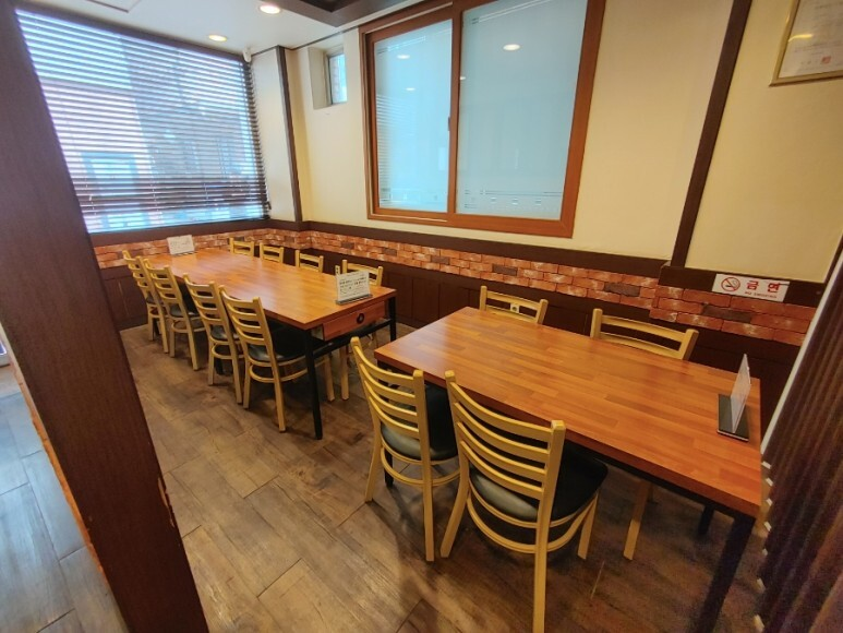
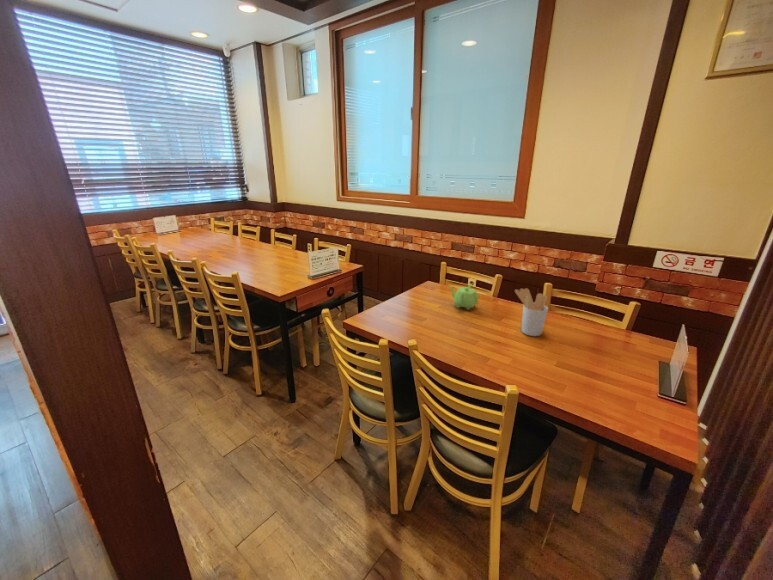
+ teapot (463, 296)
+ utensil holder (529, 310)
